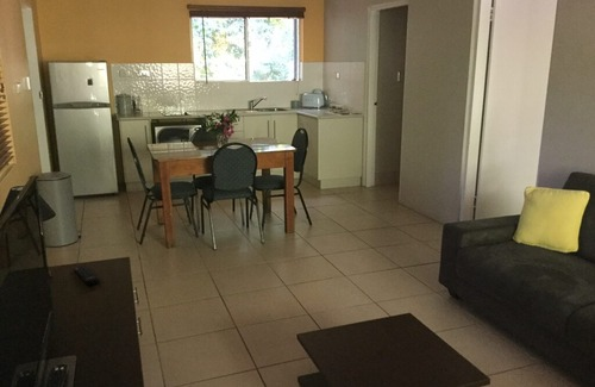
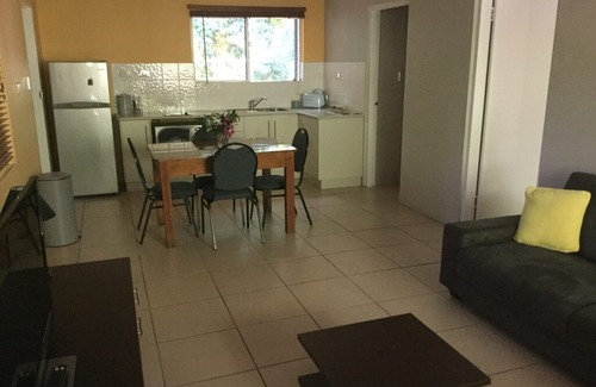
- remote control (86, 275)
